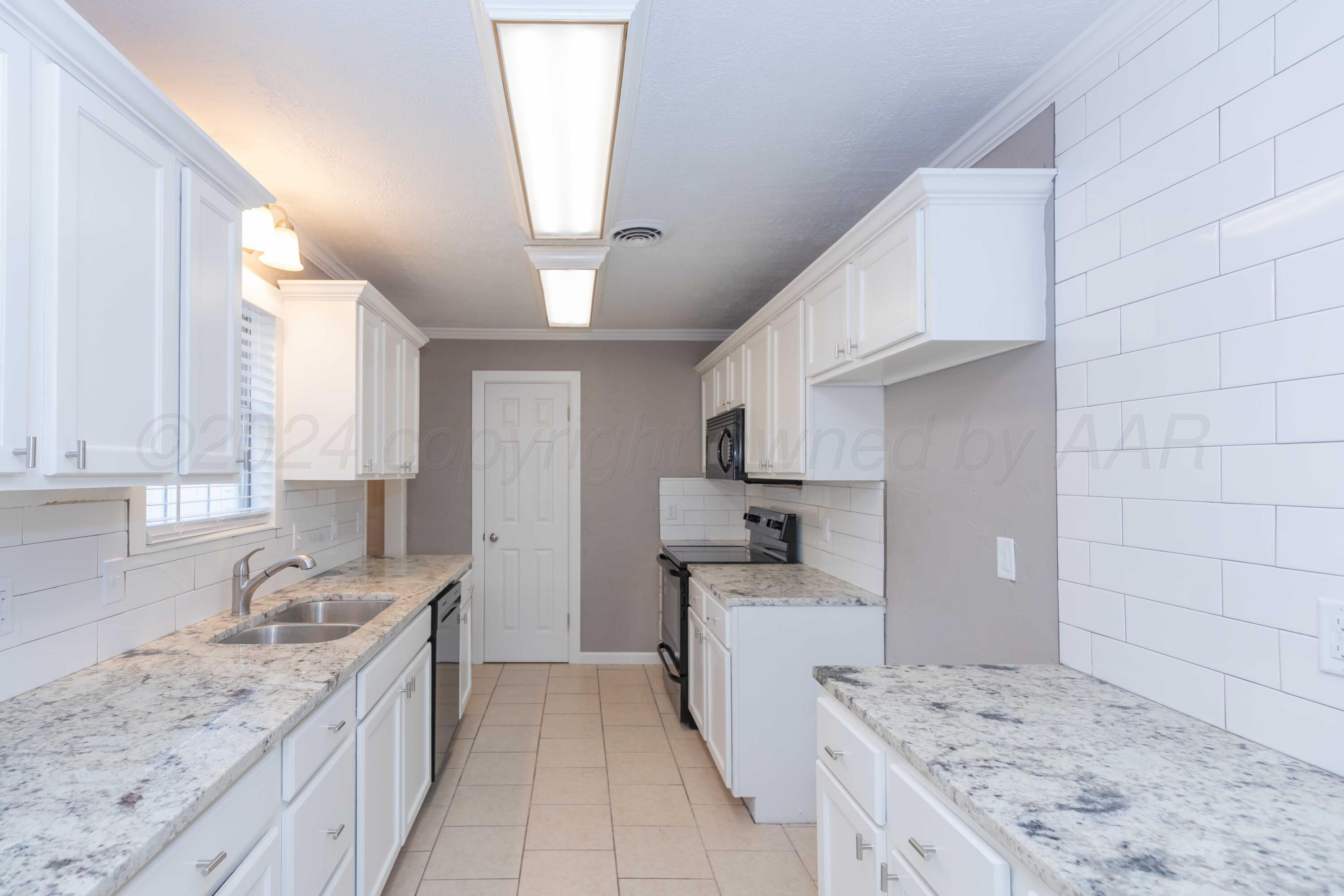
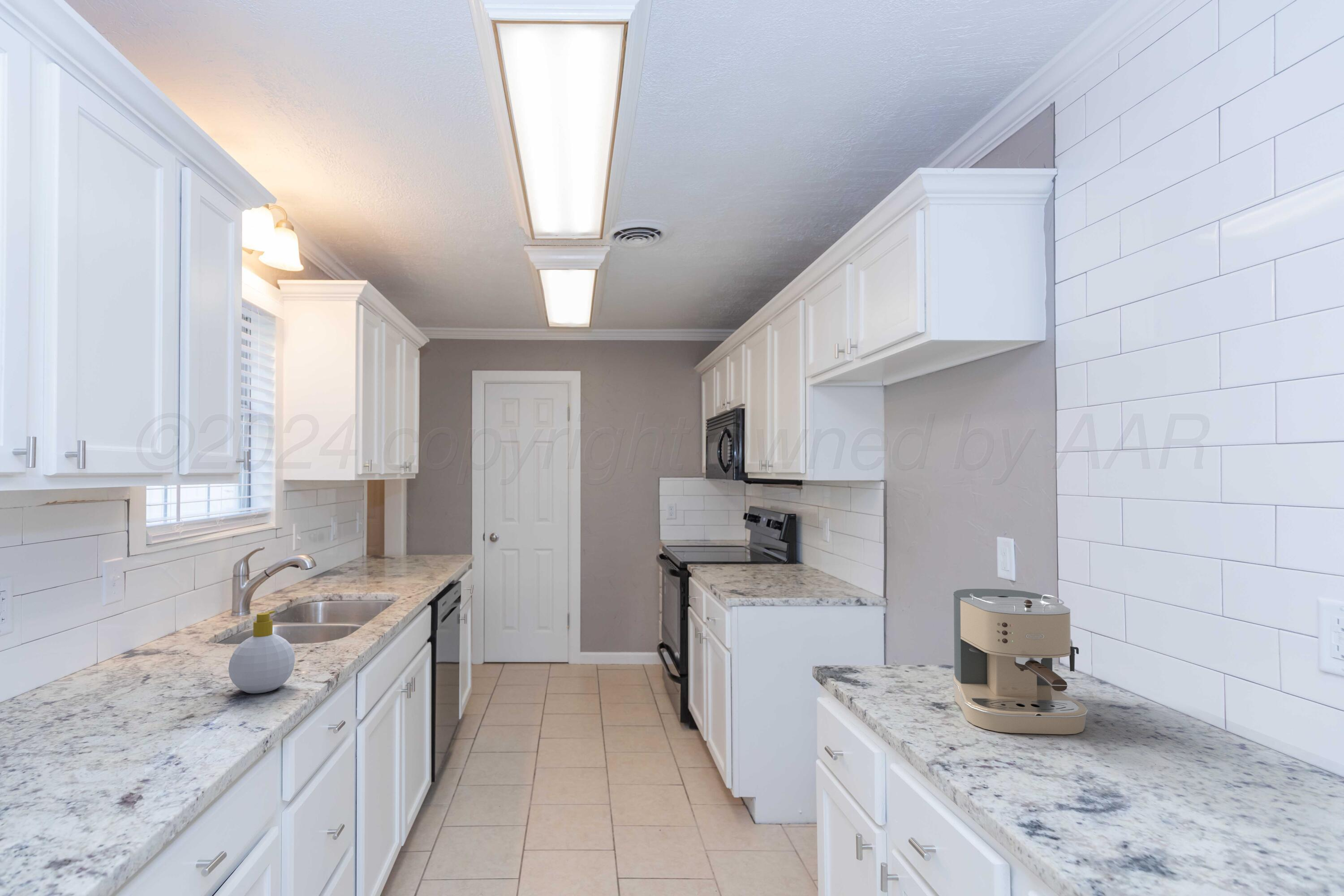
+ coffee maker (1018, 656)
+ soap bottle (263, 651)
